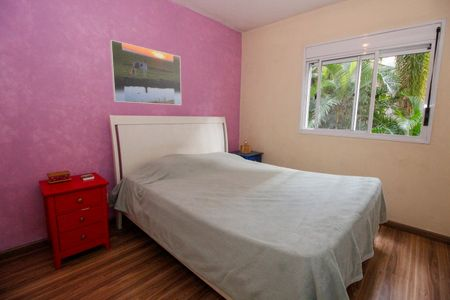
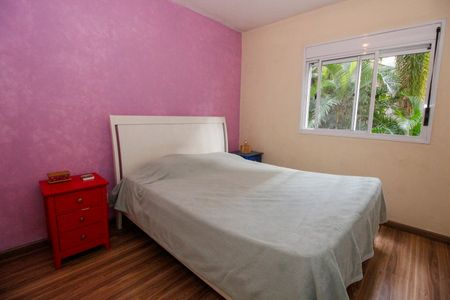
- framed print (150, 76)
